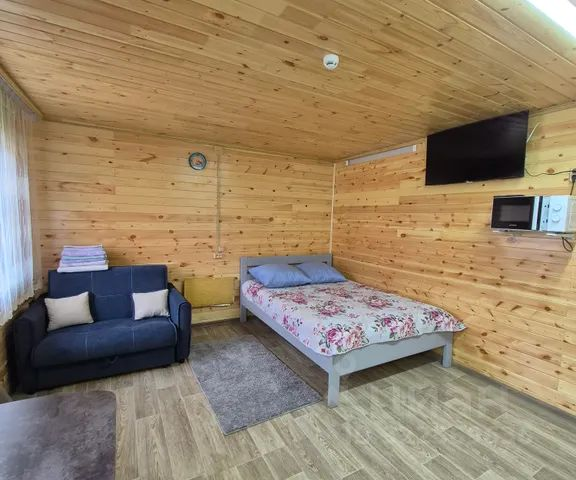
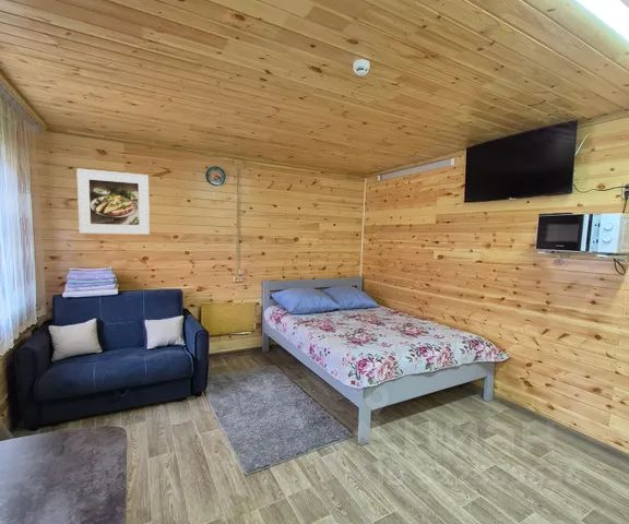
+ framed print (115, 203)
